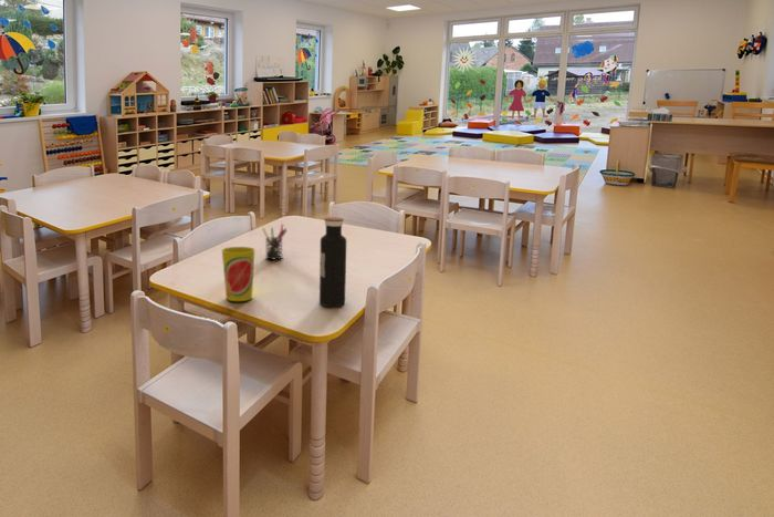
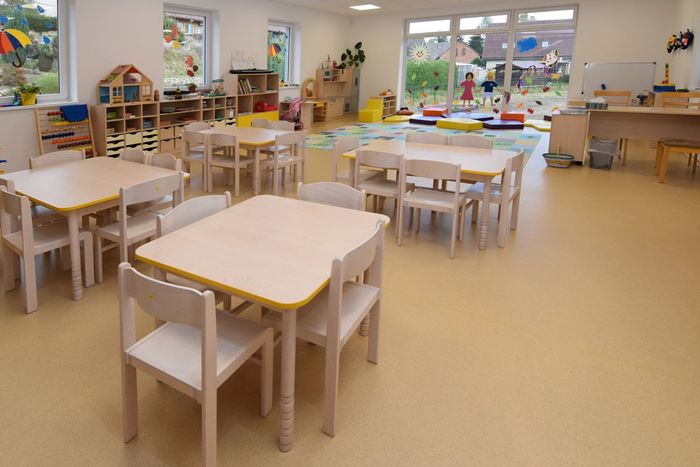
- cup (239, 273)
- water bottle (333, 261)
- pen holder (274, 240)
